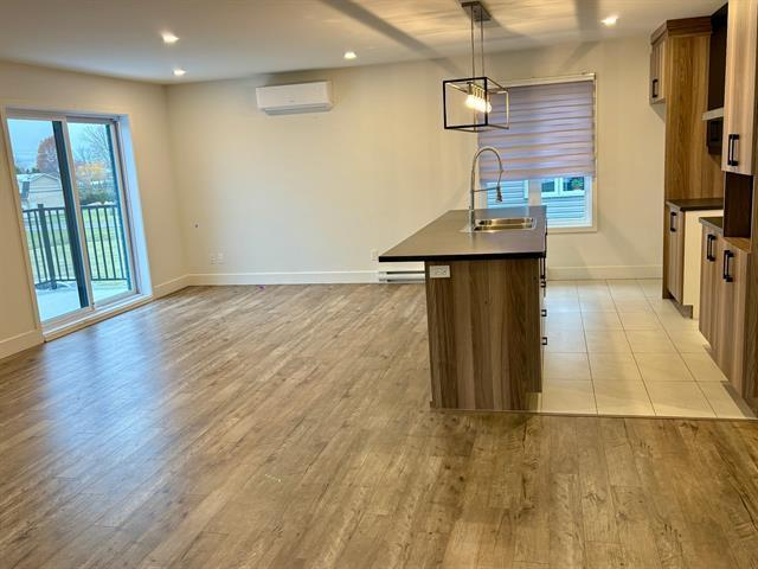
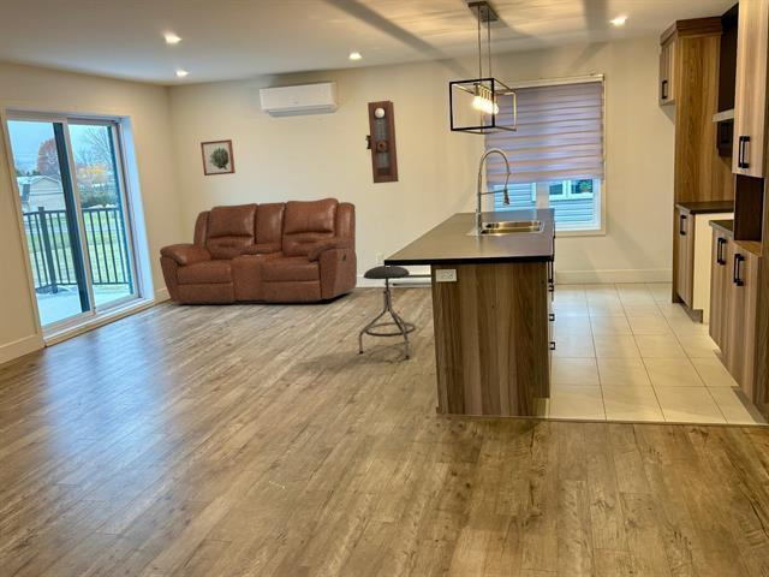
+ sofa (262, 250)
+ pendulum clock (380, 143)
+ wall art (217, 157)
+ stool (391, 308)
